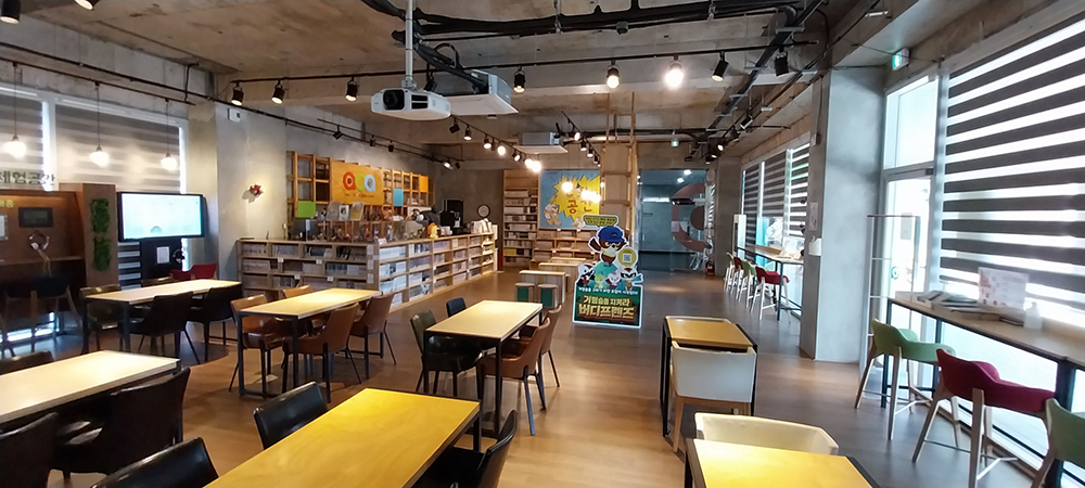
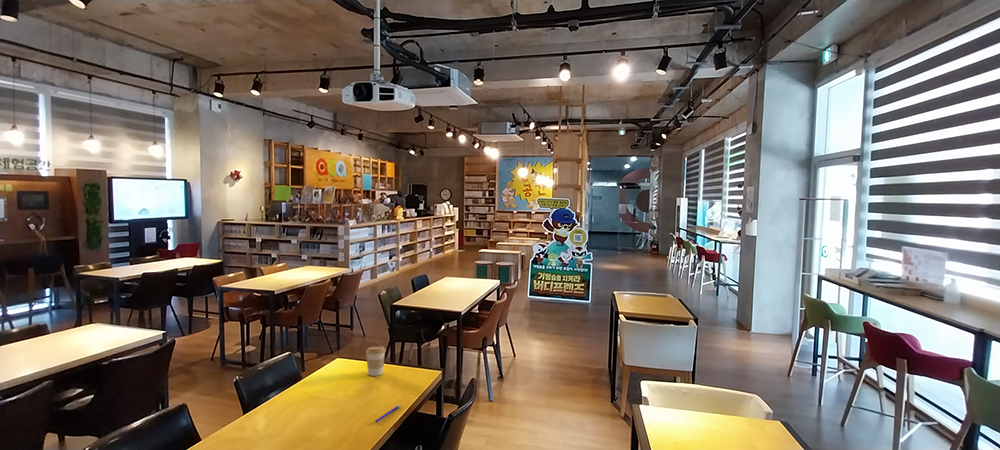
+ coffee cup (375, 359)
+ pen (388, 413)
